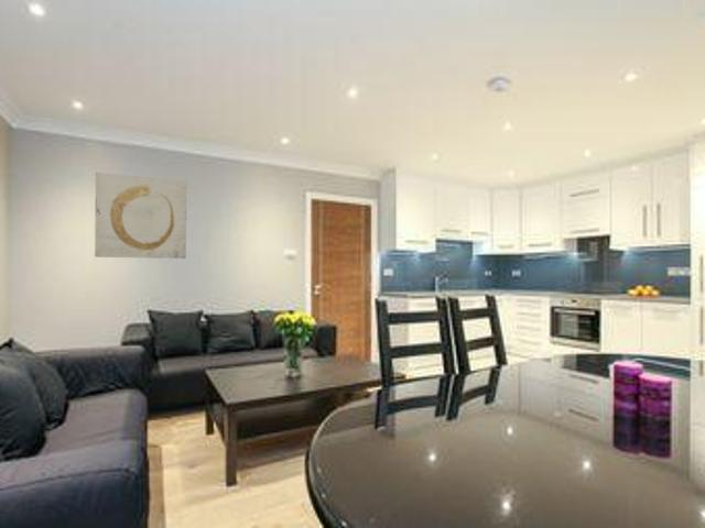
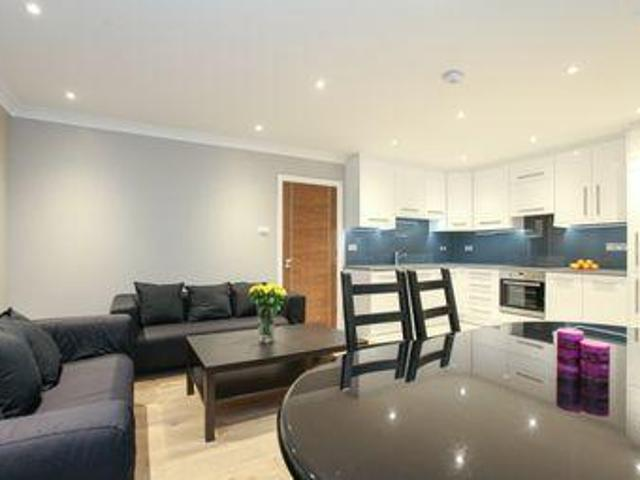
- wall art (142, 217)
